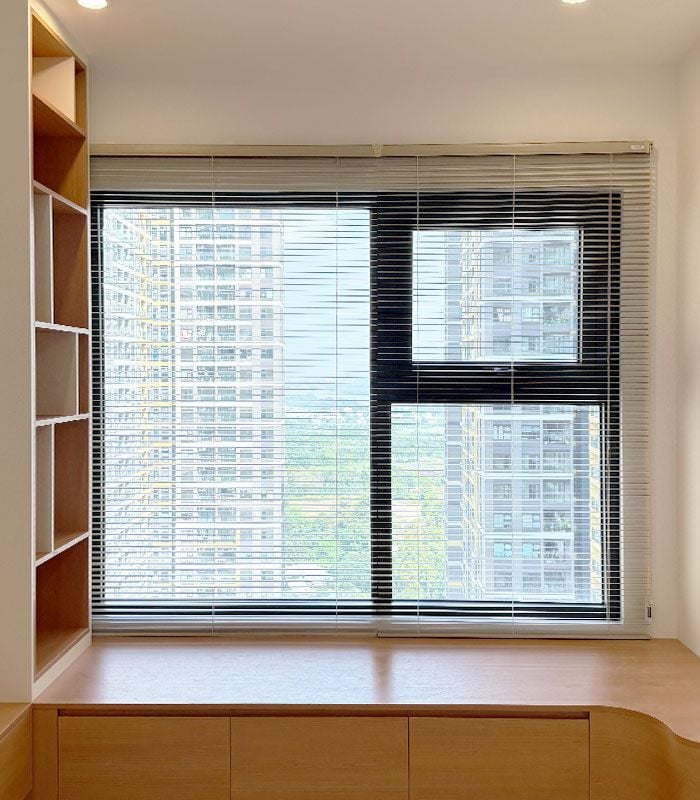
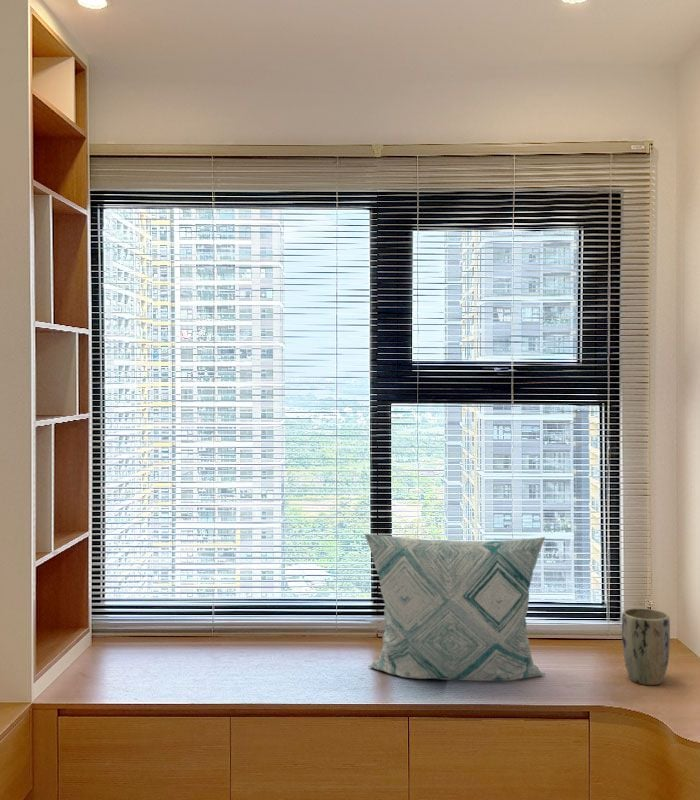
+ decorative pillow (454, 603)
+ plant pot (645, 646)
